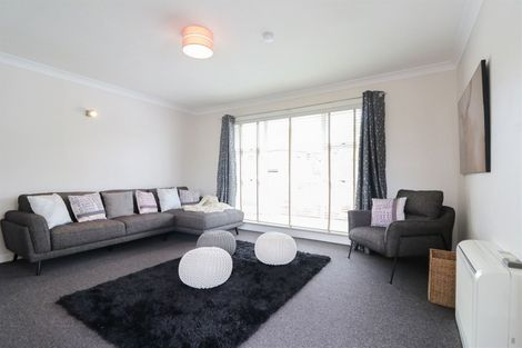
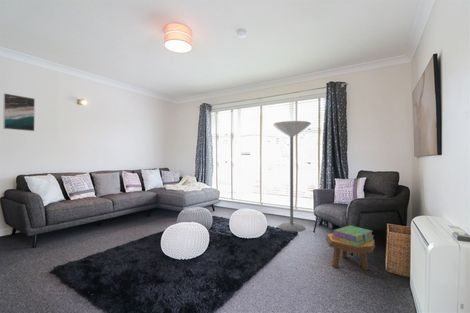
+ floor lamp (291, 175)
+ footstool (350, 251)
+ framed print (19, 113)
+ stack of books (352, 234)
